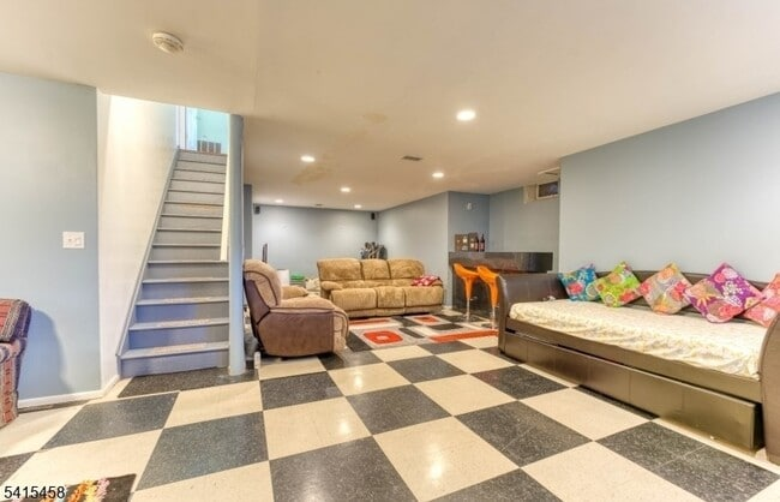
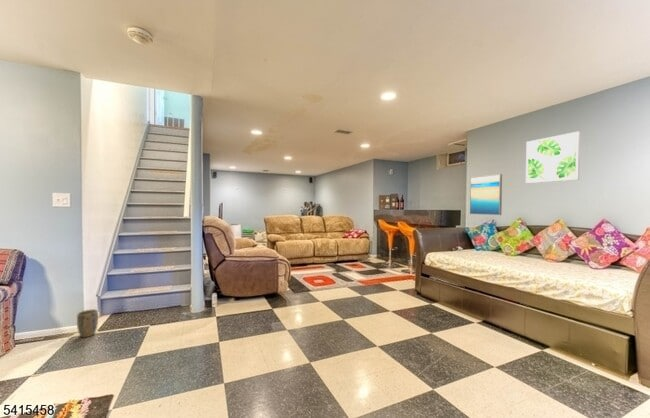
+ plant pot (87, 323)
+ wall art (485, 195)
+ wall art (551, 159)
